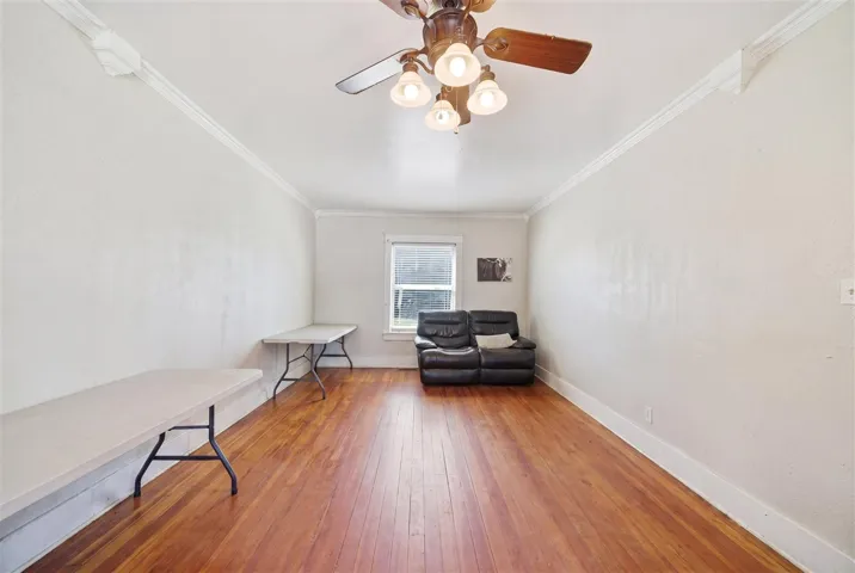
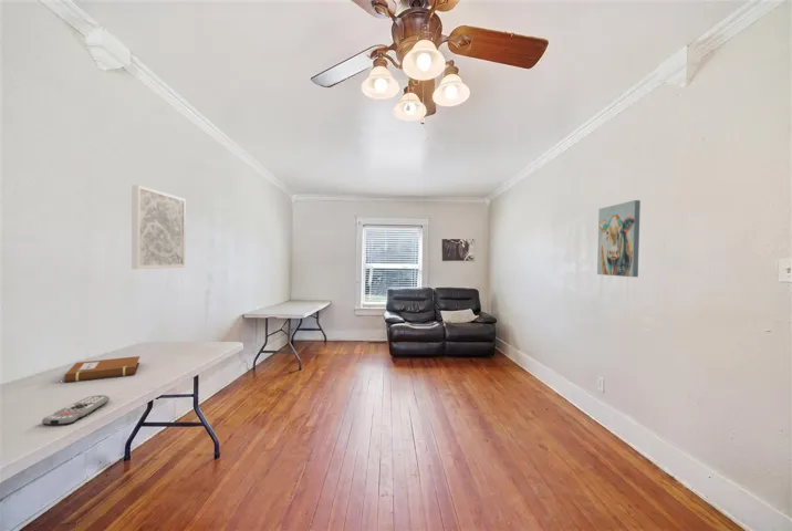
+ notebook (103, 368)
+ wall art (160, 230)
+ remote control (80, 409)
+ wall art (616, 240)
